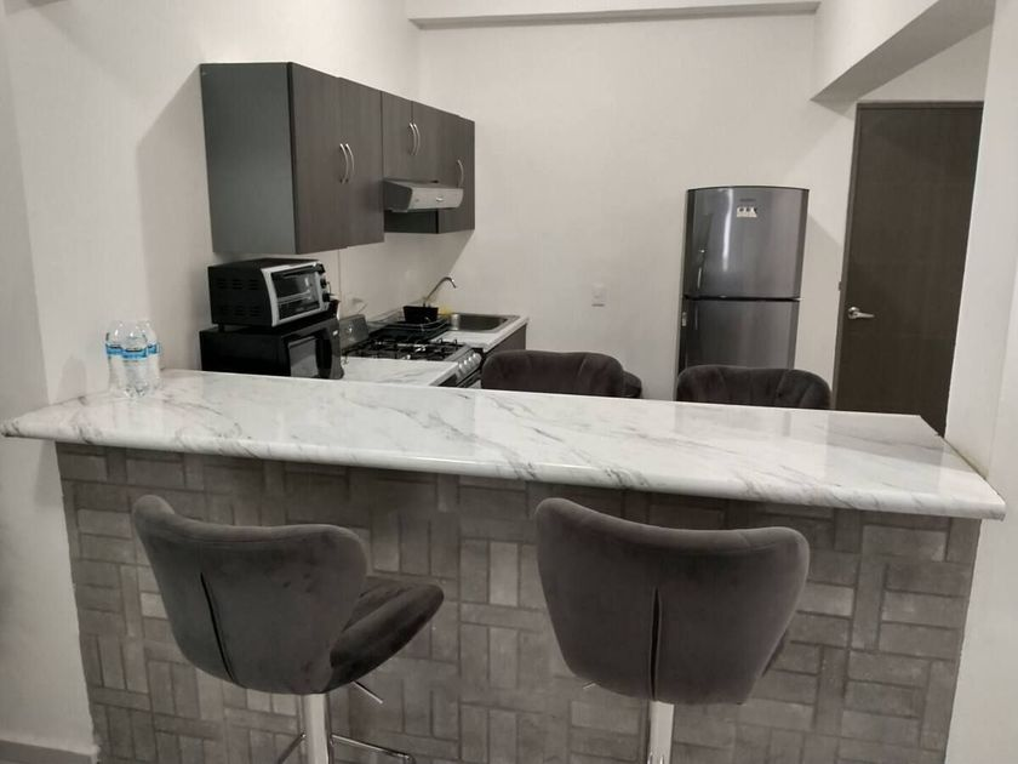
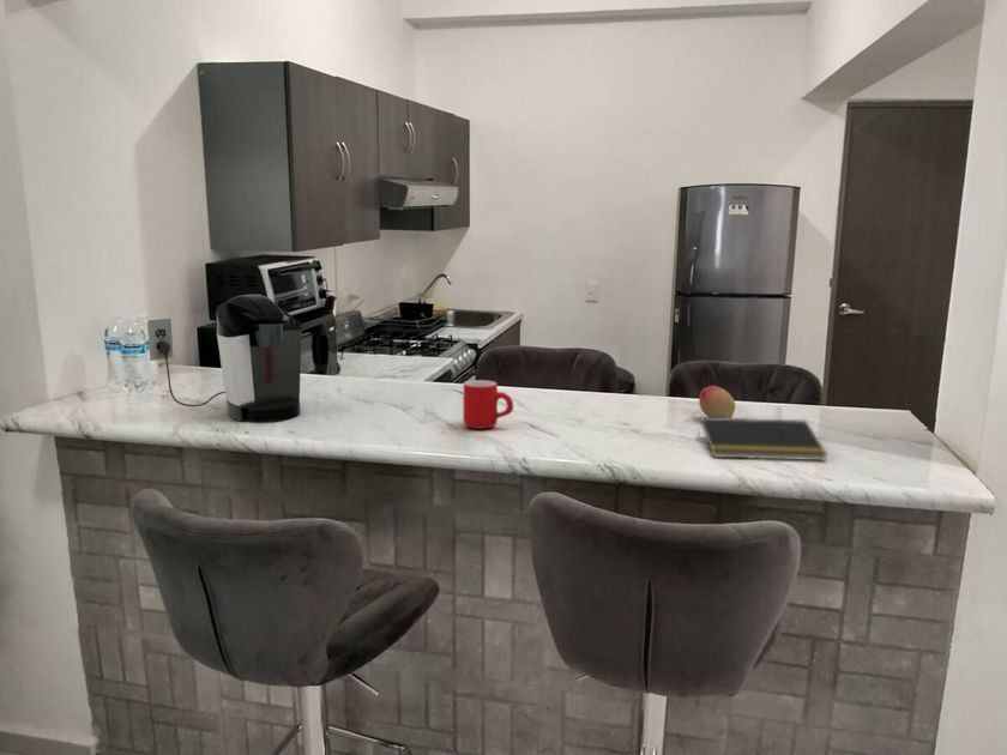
+ fruit (716, 403)
+ notepad (761, 437)
+ coffee maker (236, 357)
+ mug (488, 405)
